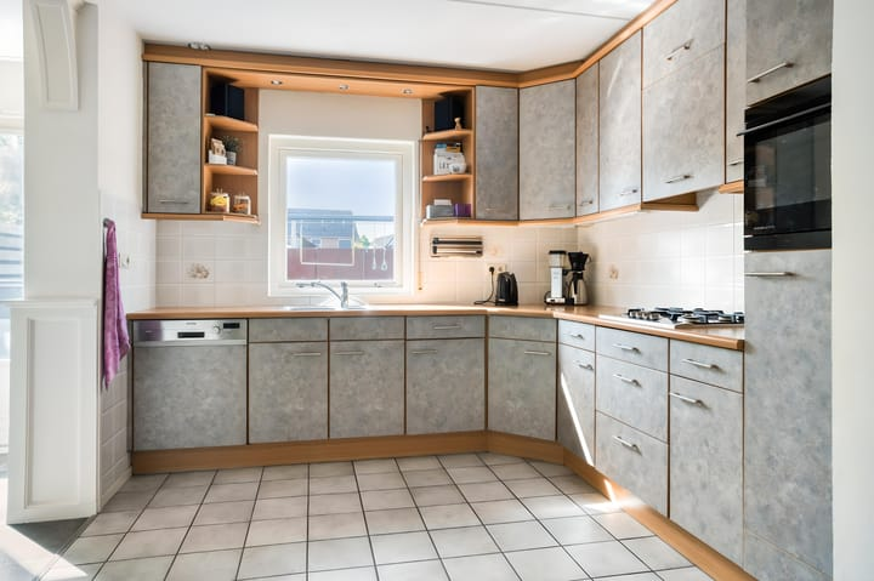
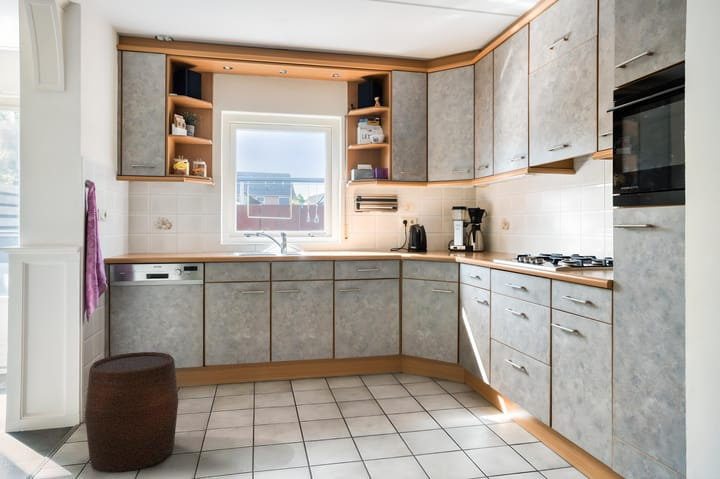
+ stool (133, 407)
